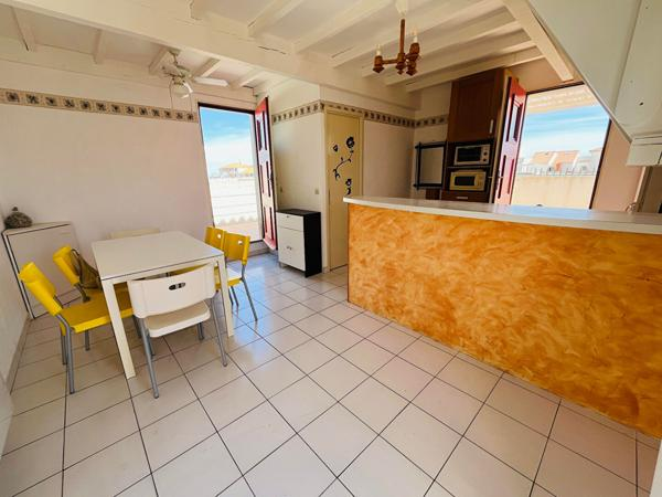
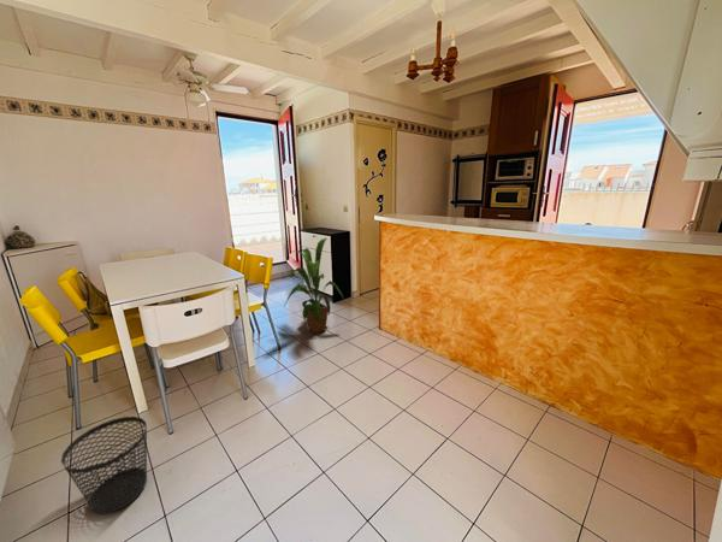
+ house plant (306, 289)
+ wastebasket (113, 466)
